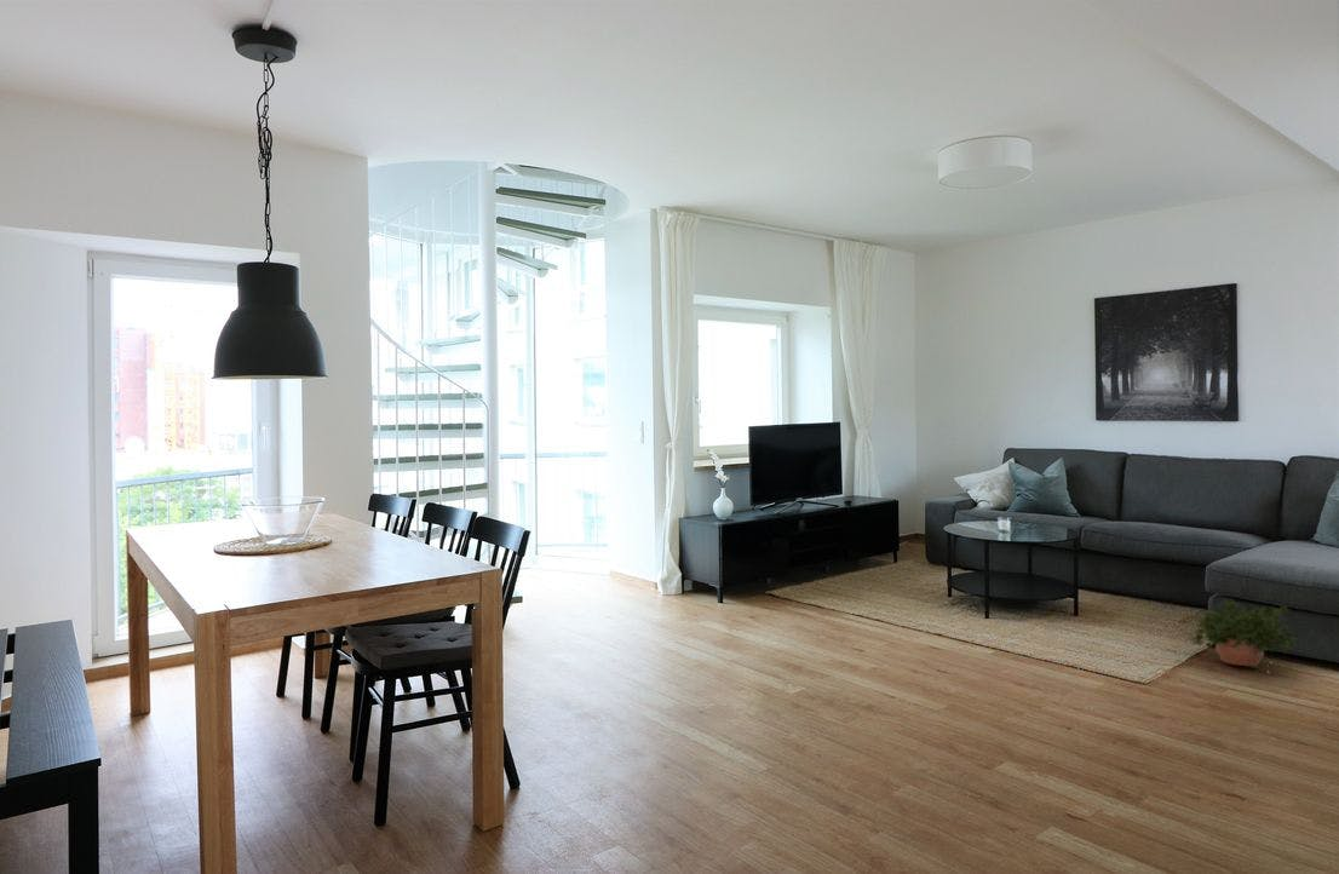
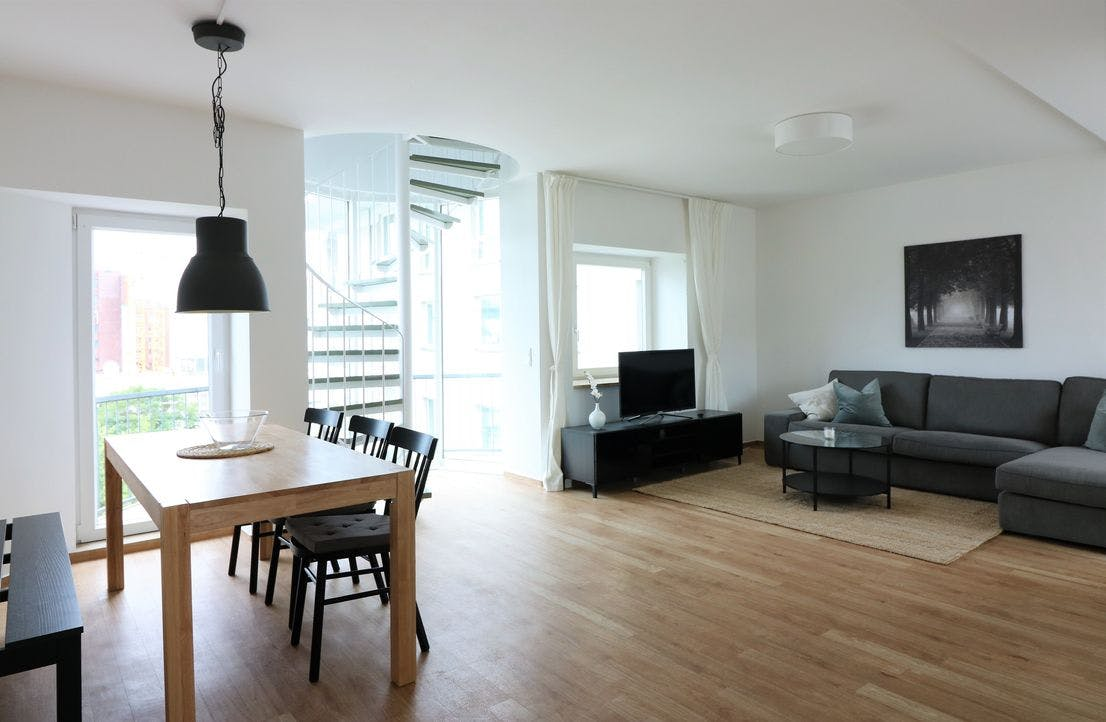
- potted plant (1239, 632)
